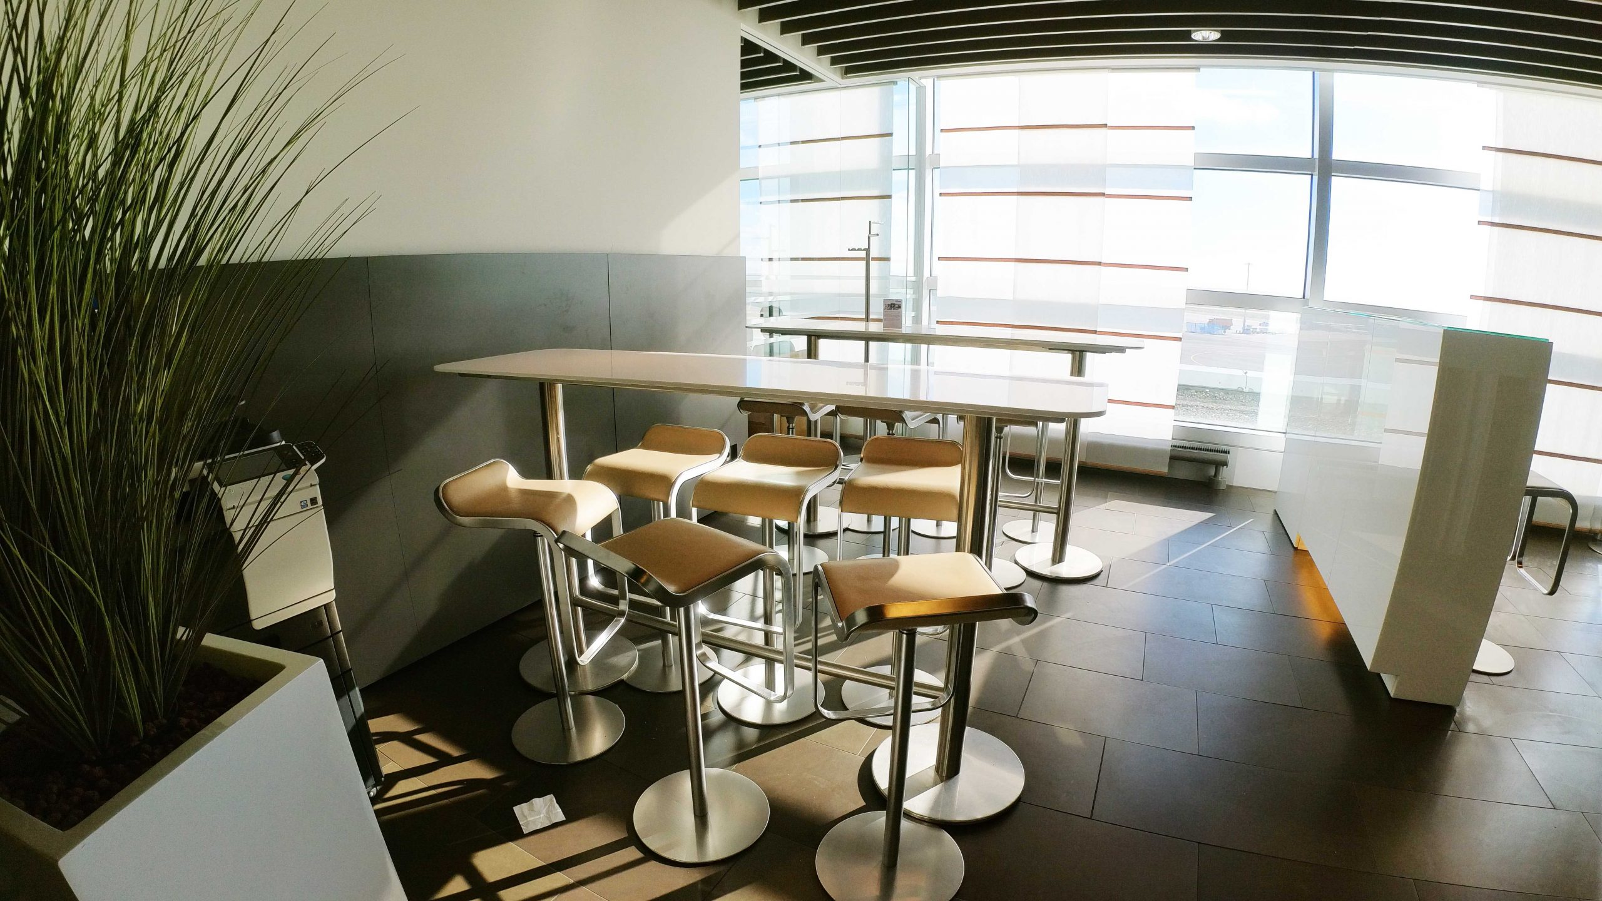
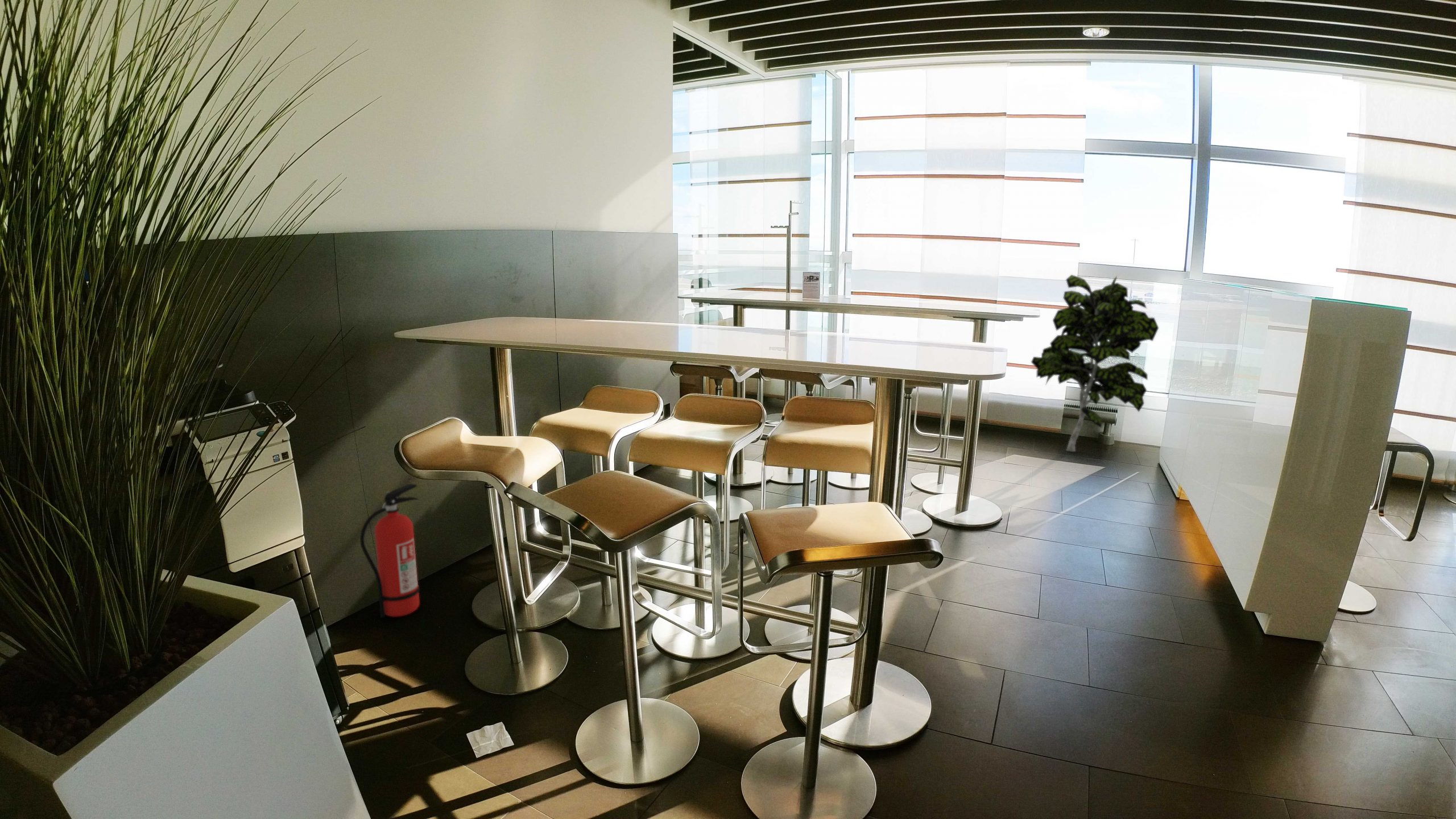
+ indoor plant (1090, 365)
+ fire extinguisher (392, 553)
